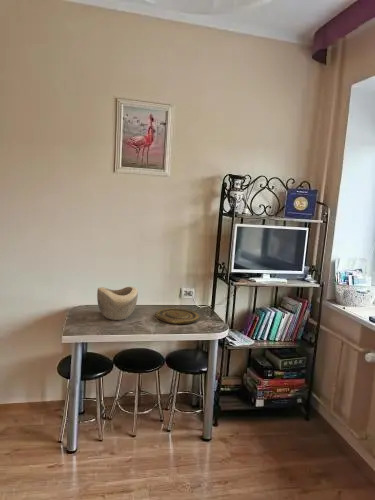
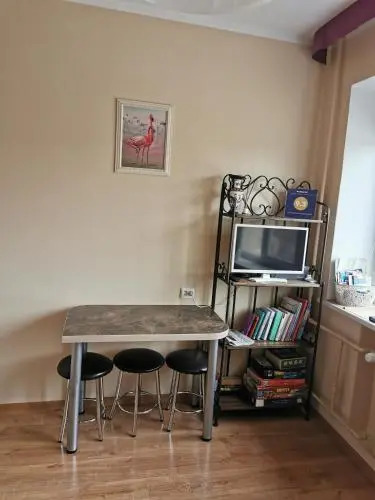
- decorative bowl (117, 302)
- plate (177, 315)
